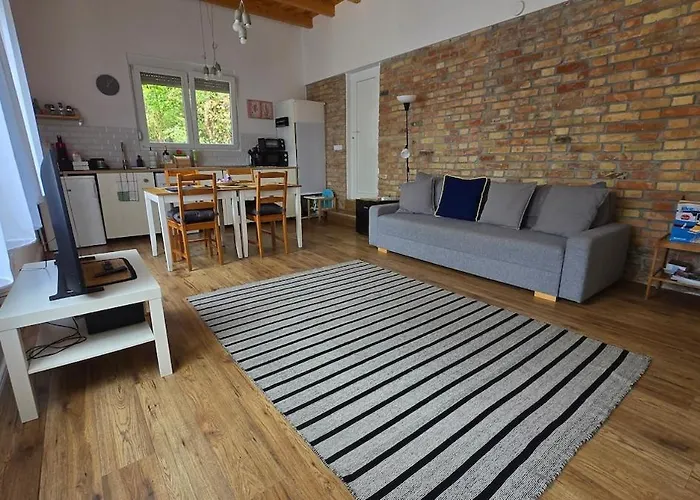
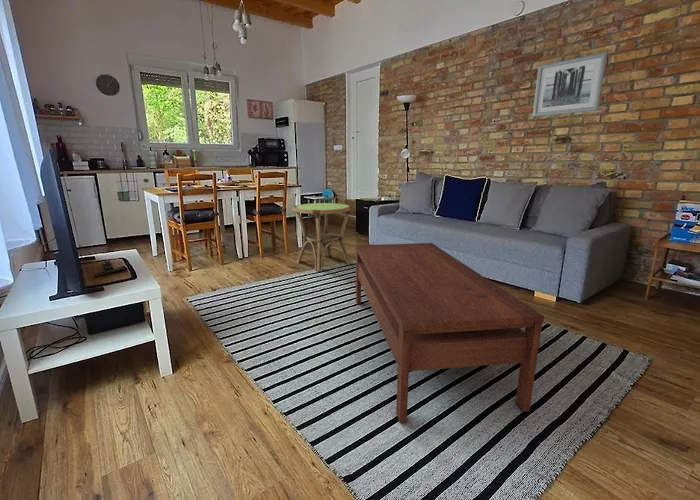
+ side table (322, 235)
+ wall art (566, 87)
+ coffee table (420, 306)
